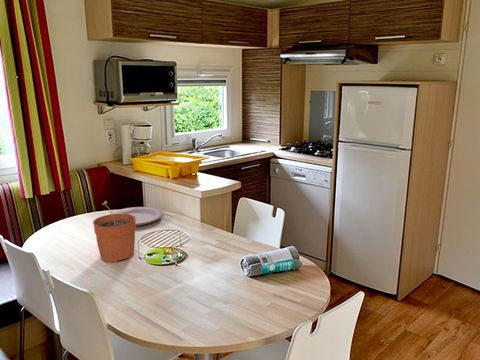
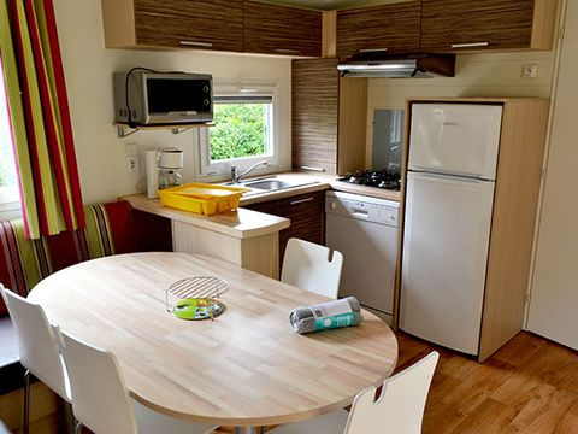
- plate (135, 217)
- plant pot (115, 229)
